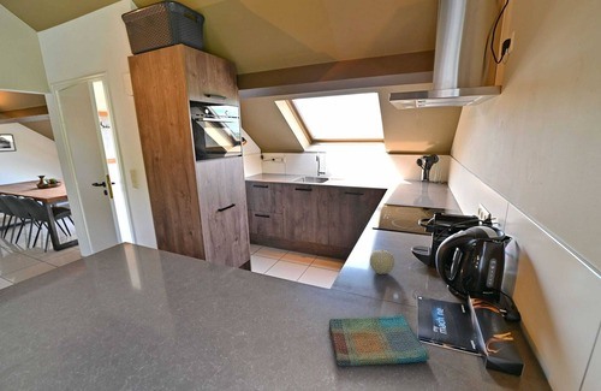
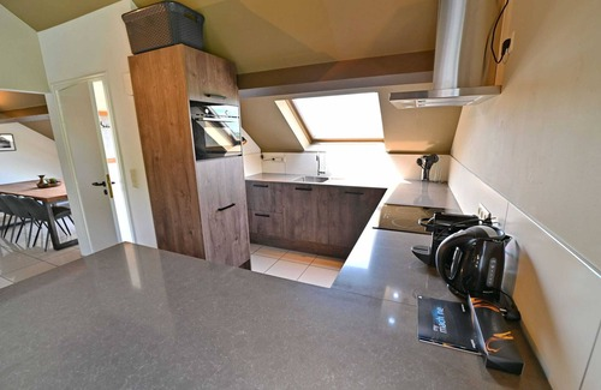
- dish towel (374, 337)
- fruit (381, 261)
